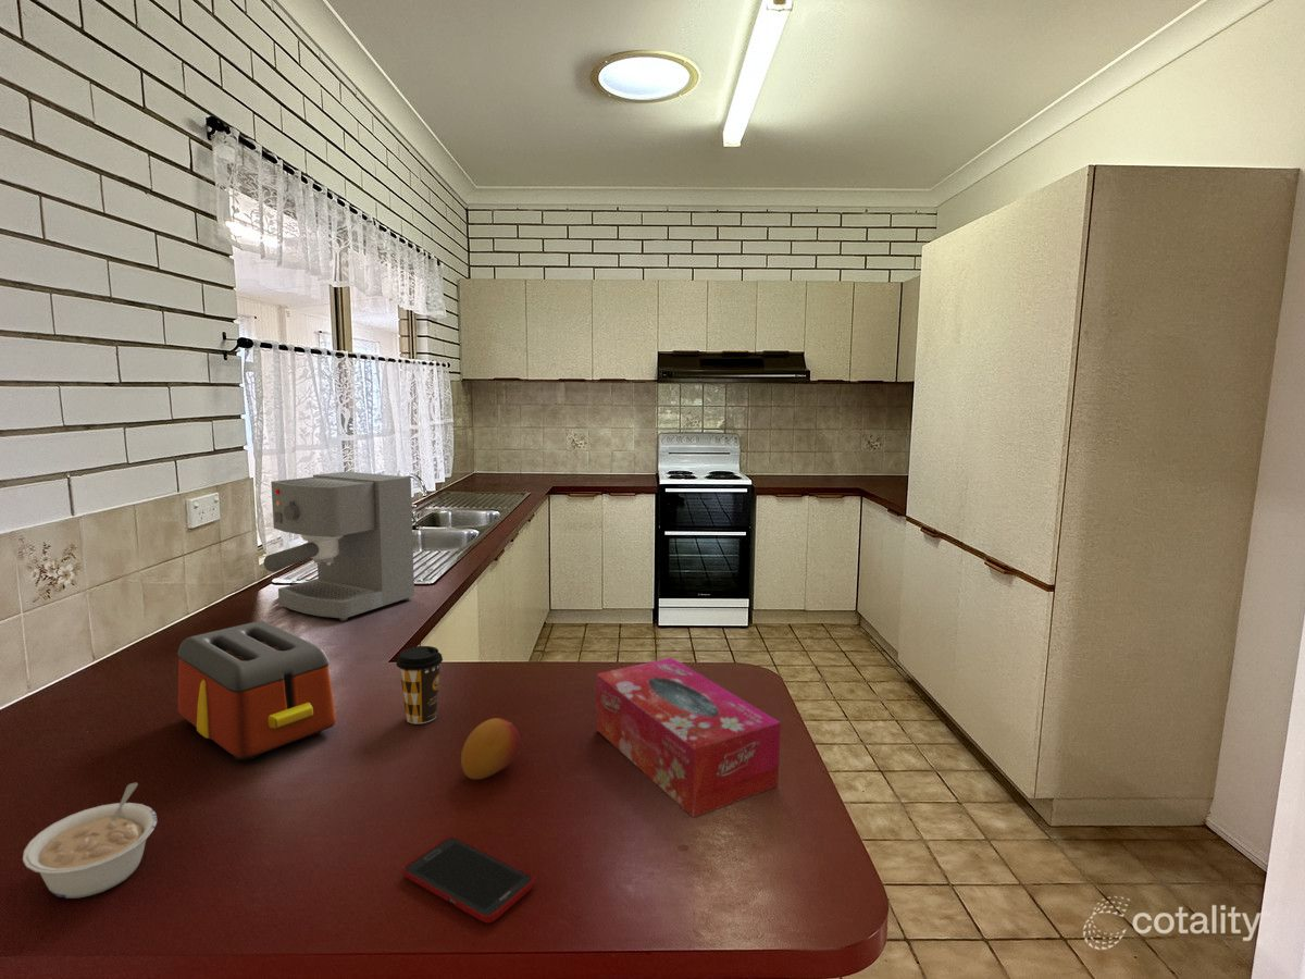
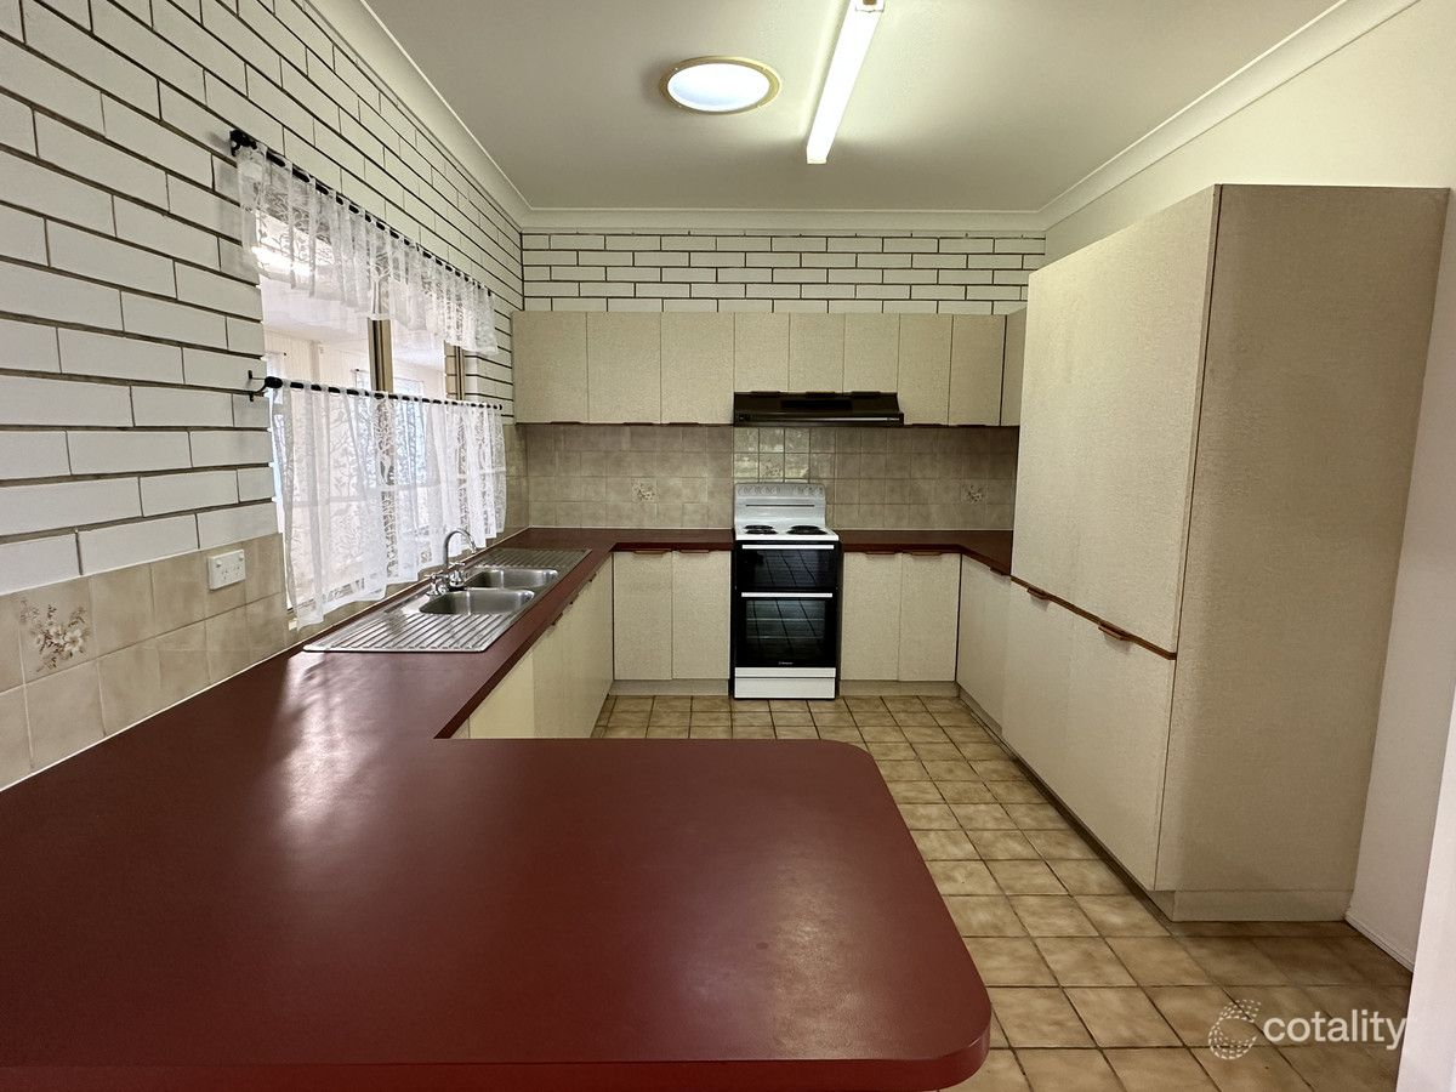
- coffee maker (345, 543)
- coffee cup (420, 684)
- toaster (254, 684)
- fruit (490, 746)
- tissue box (681, 726)
- cell phone (468, 877)
- legume (94, 847)
